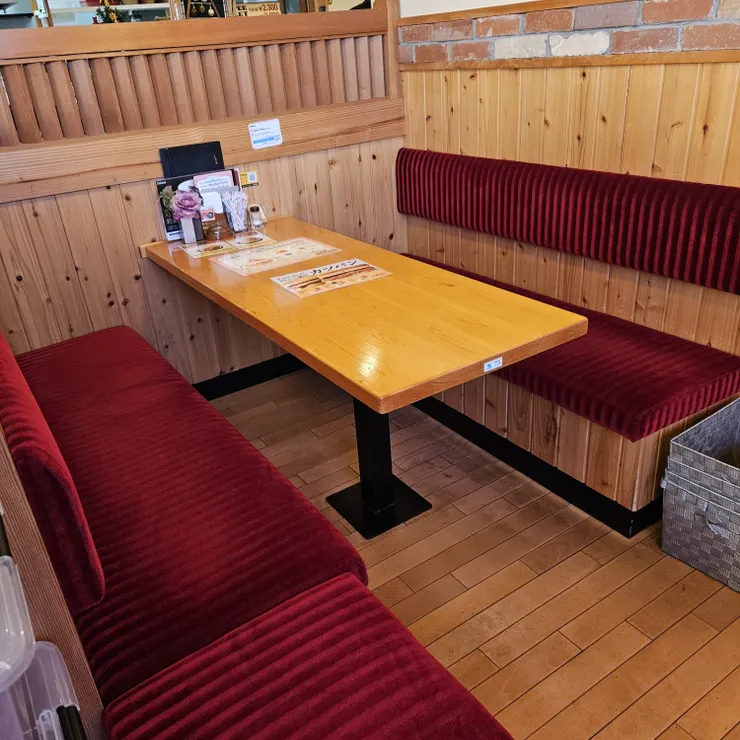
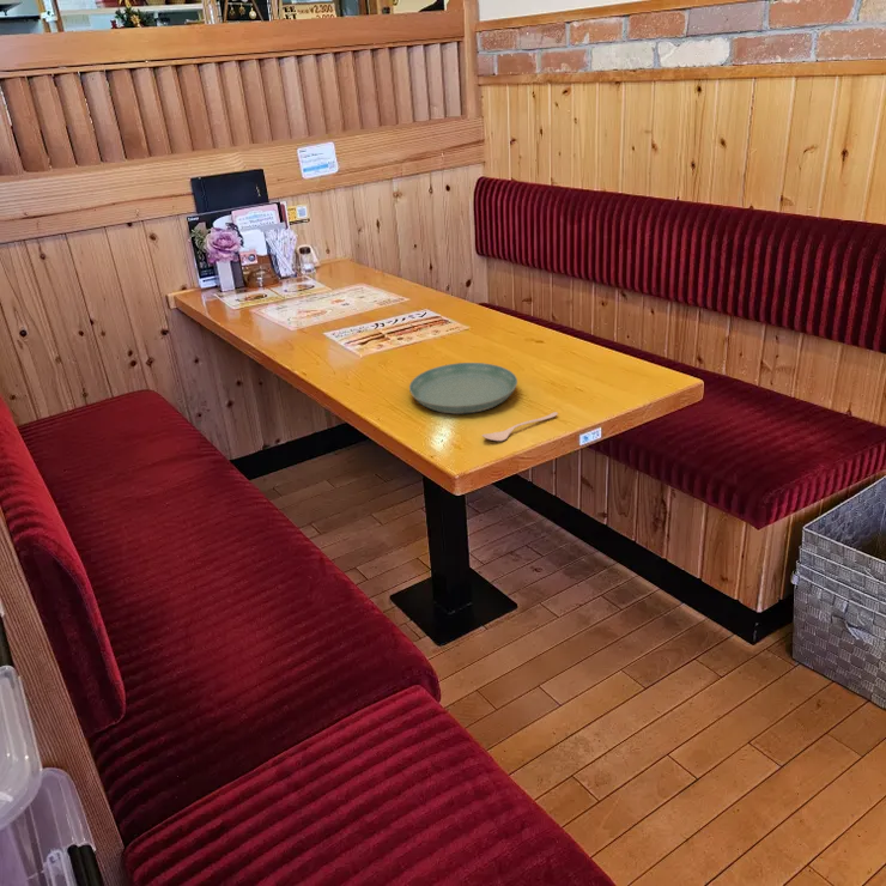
+ spoon (521, 424)
+ saucer (463, 389)
